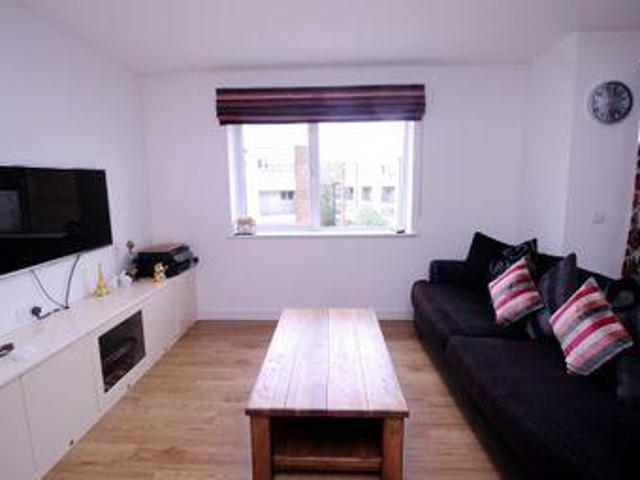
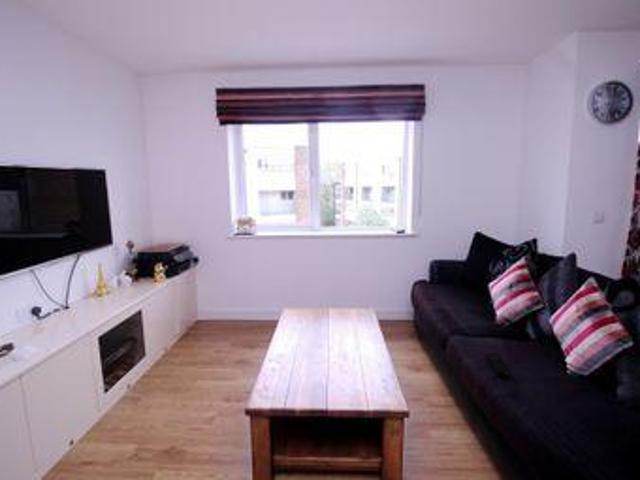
+ remote control (497, 364)
